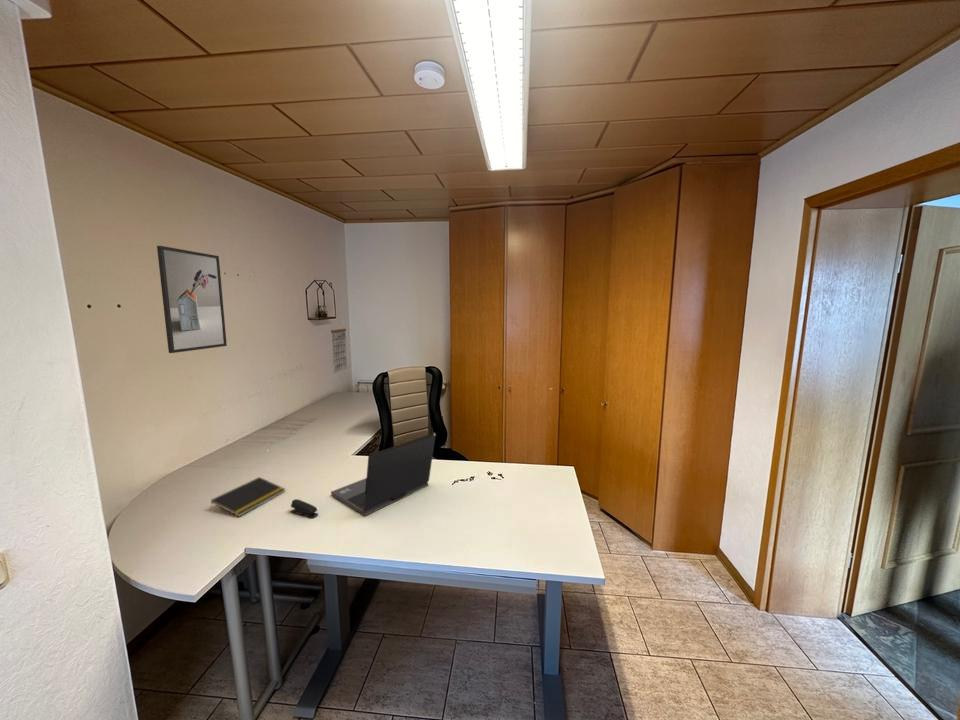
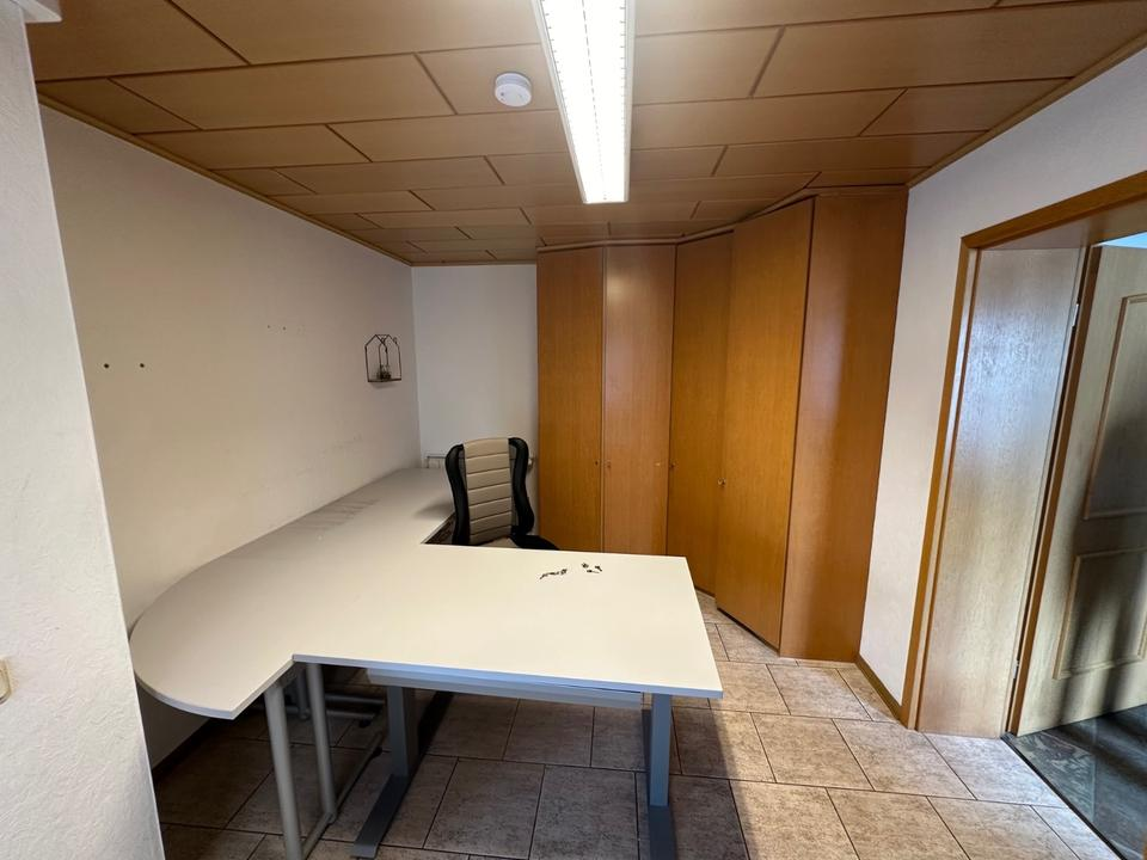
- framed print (195, 301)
- laptop (383, 463)
- stapler (304, 507)
- notepad (250, 495)
- calendar (339, 345)
